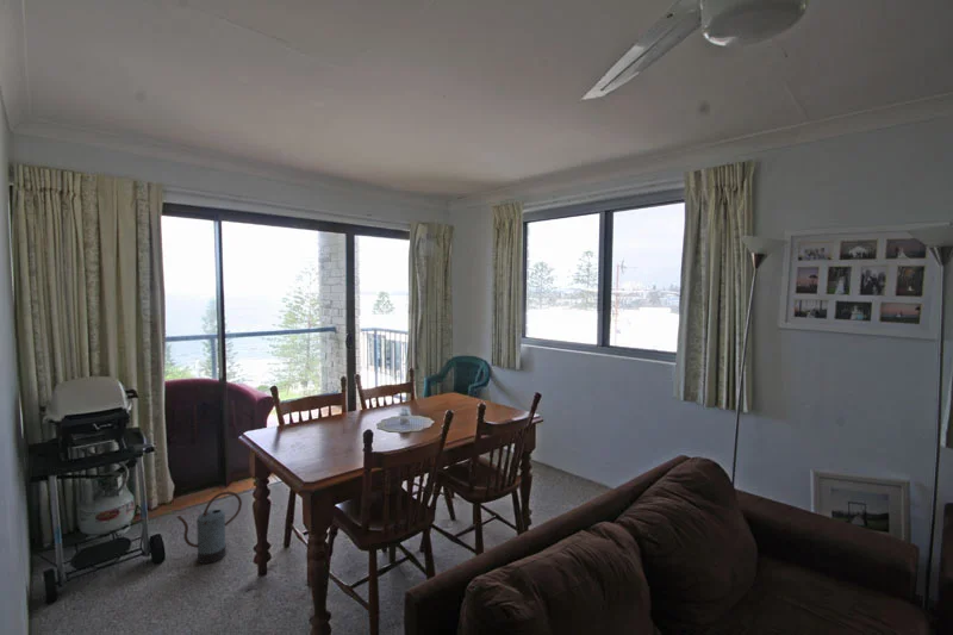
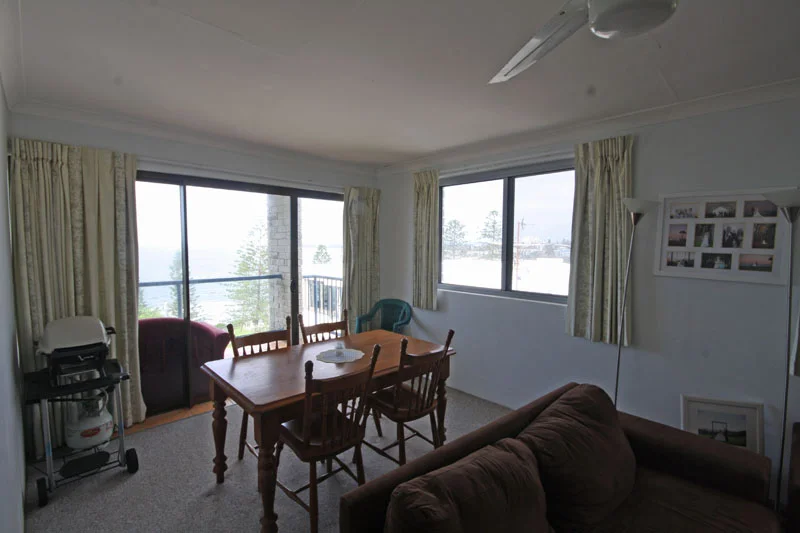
- watering can (210, 525)
